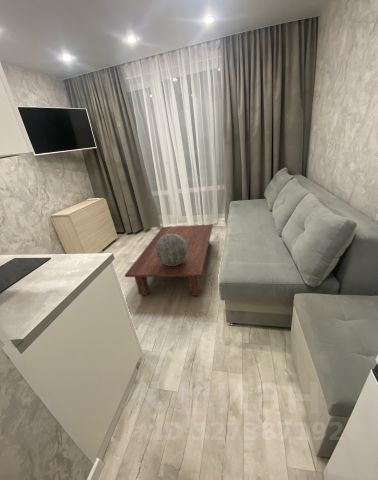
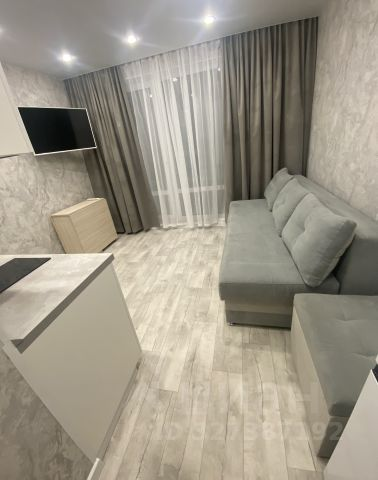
- coffee table (183, 260)
- decorative sphere (171, 249)
